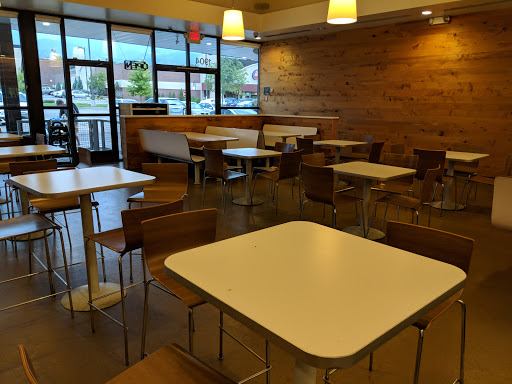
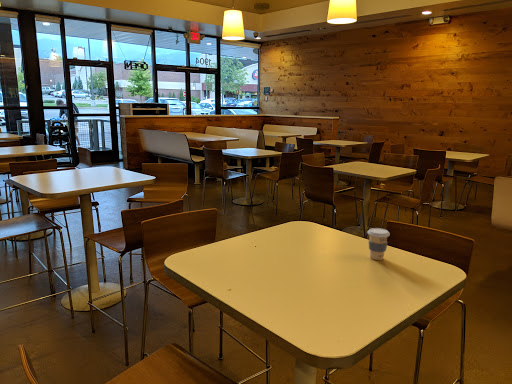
+ coffee cup (377, 244)
